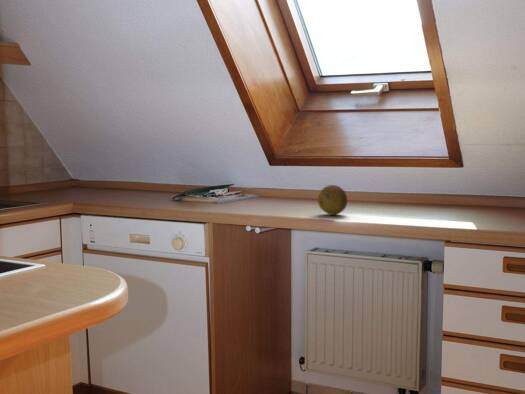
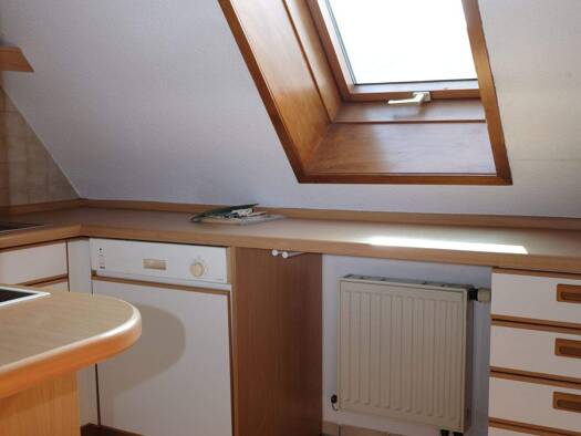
- fruit (332, 199)
